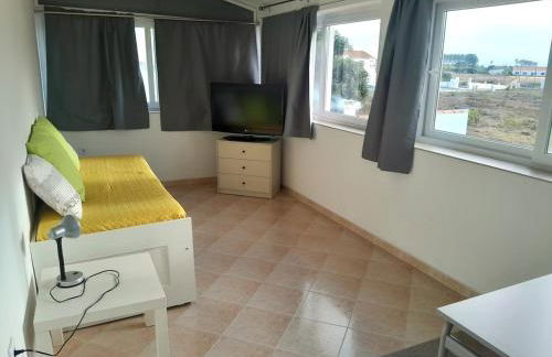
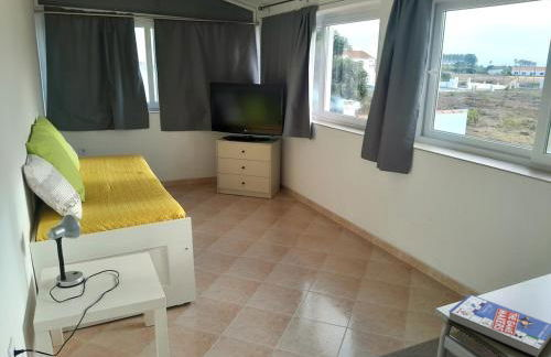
+ book (500, 322)
